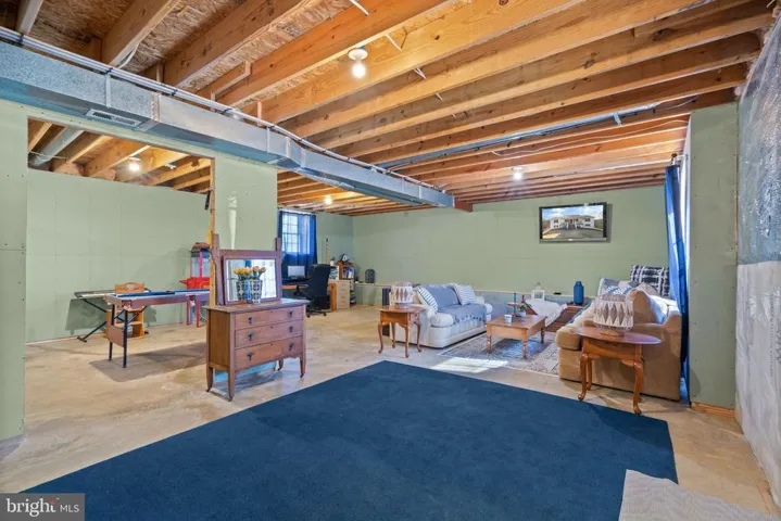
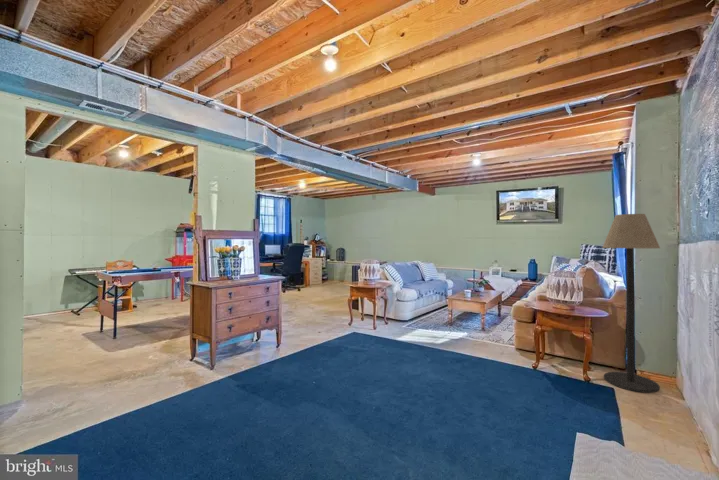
+ floor lamp (630, 298)
